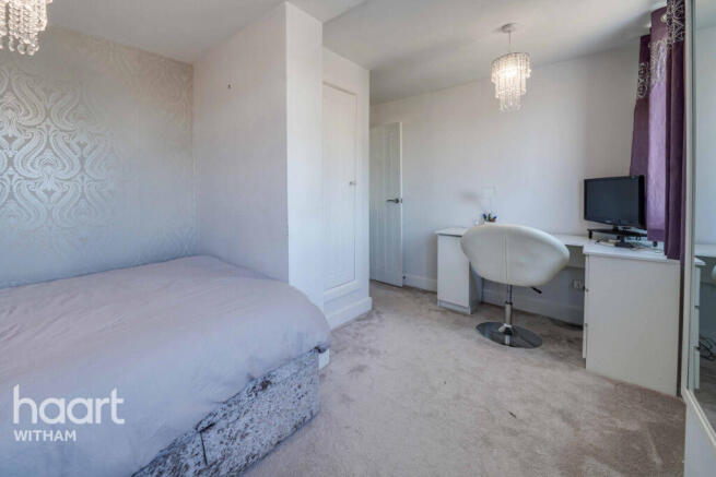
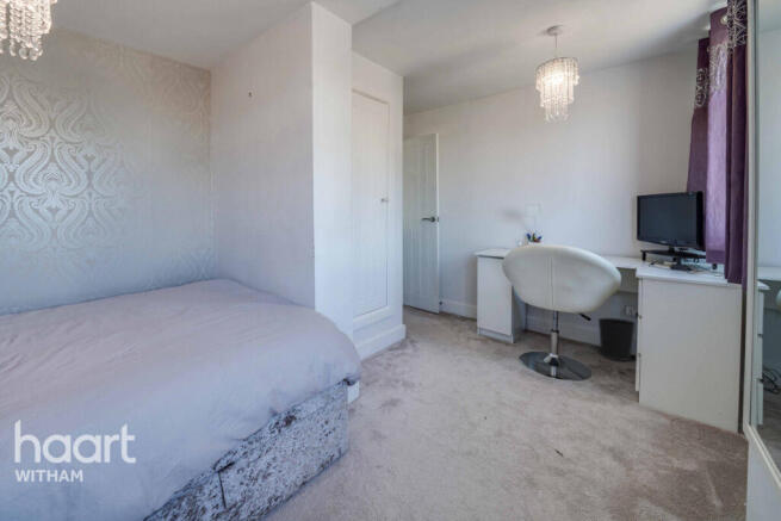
+ wastebasket (615, 339)
